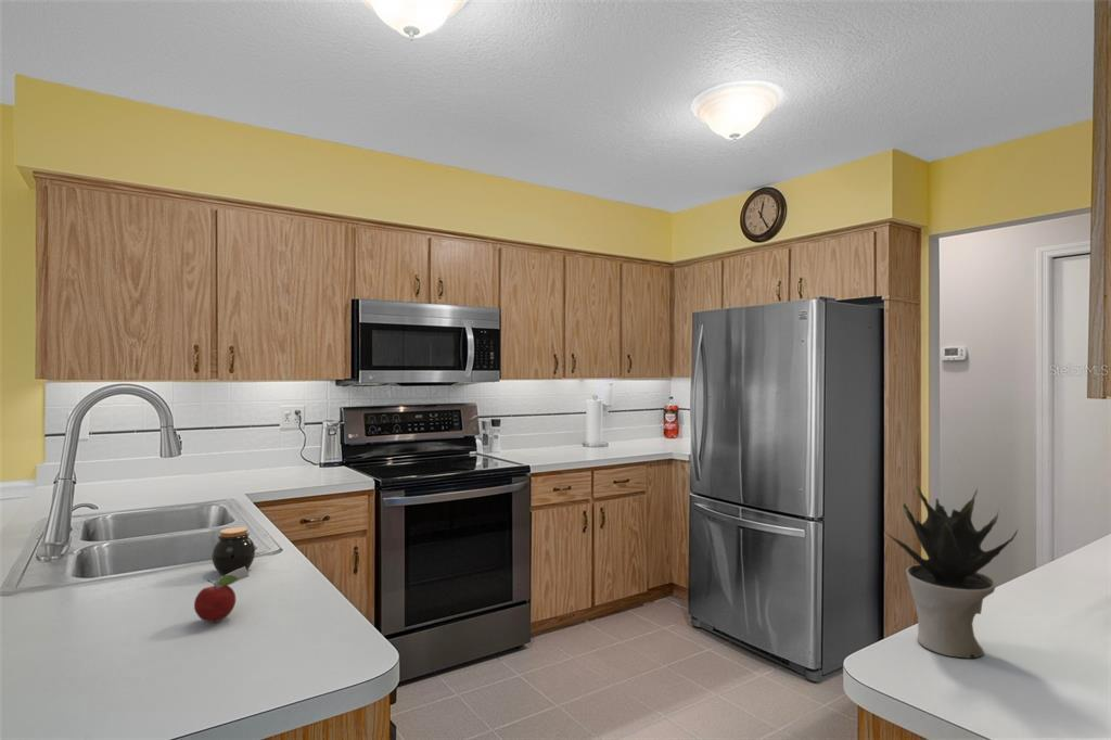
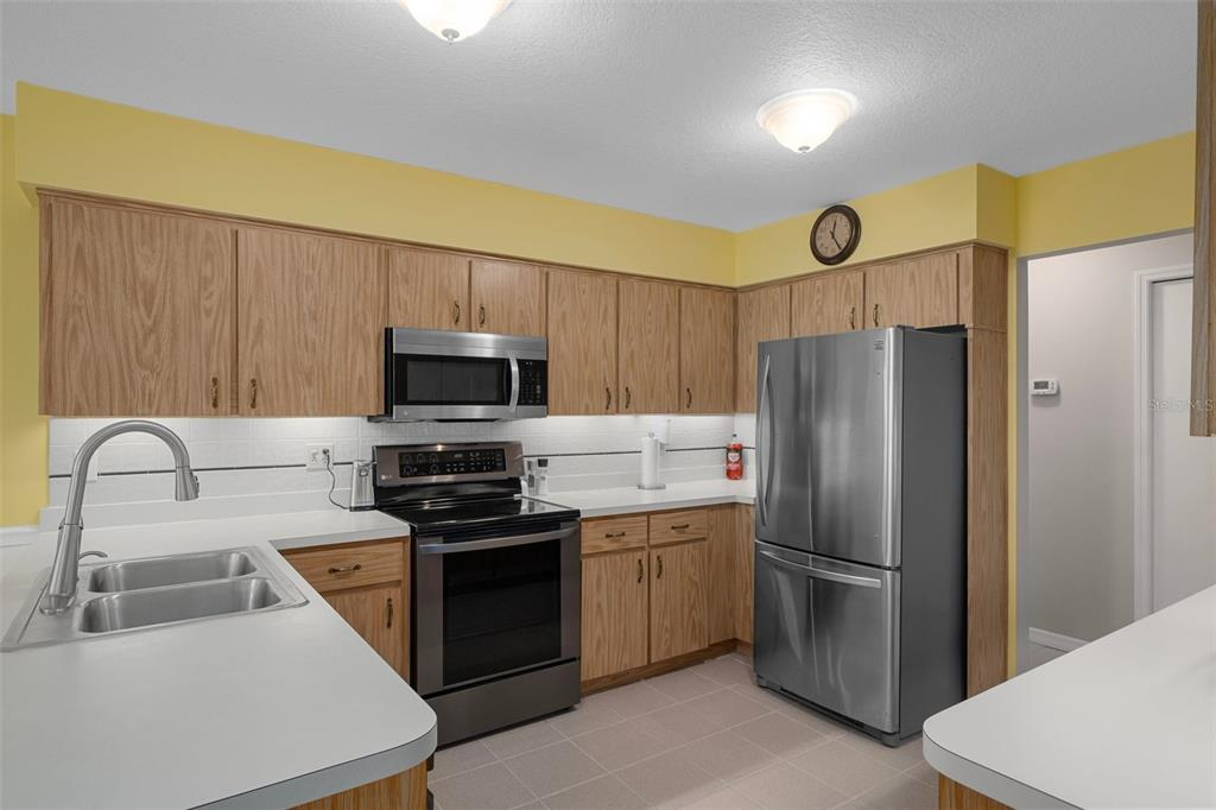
- jar (233, 550)
- potted plant (955, 566)
- fruit (220, 594)
